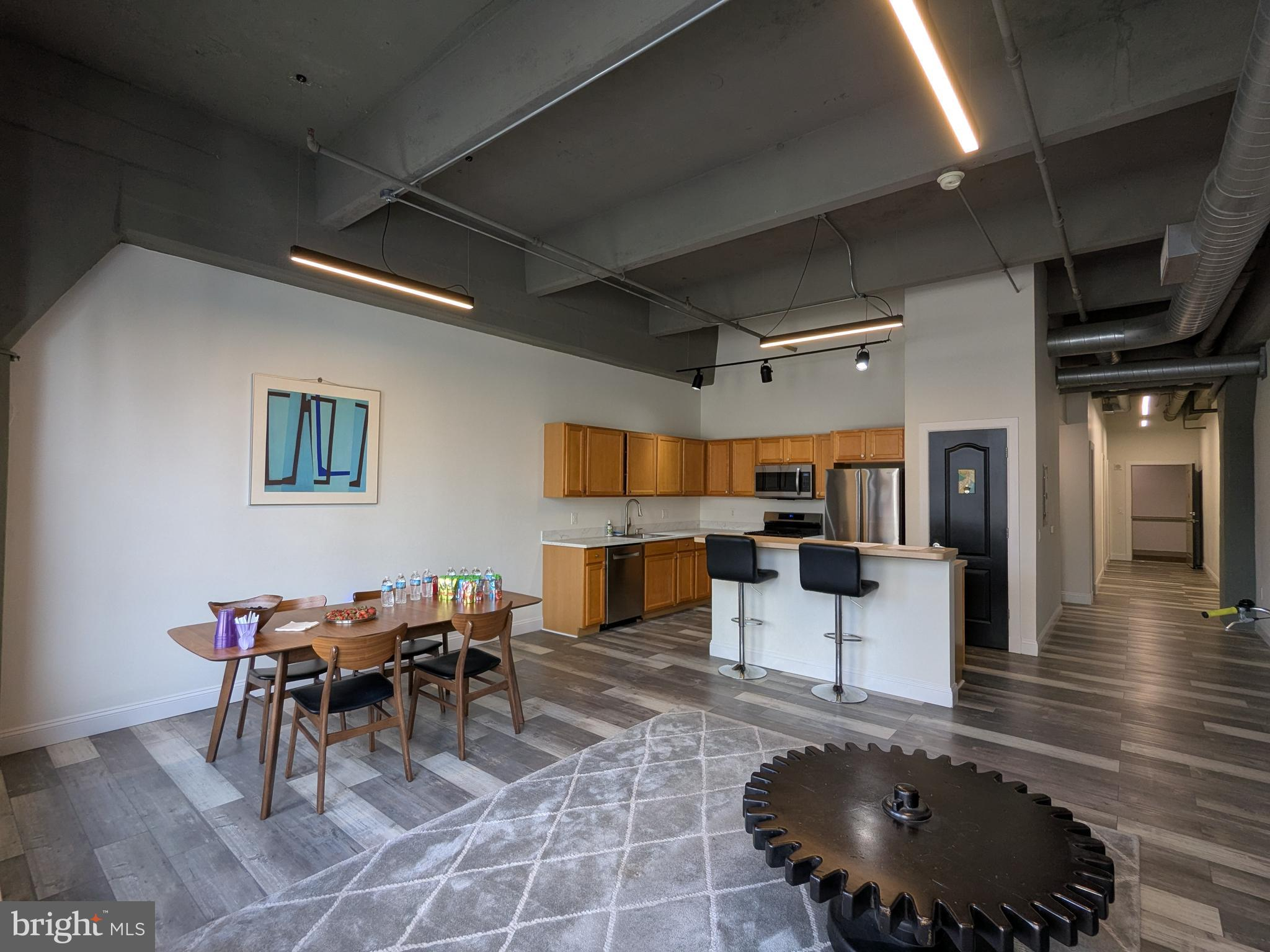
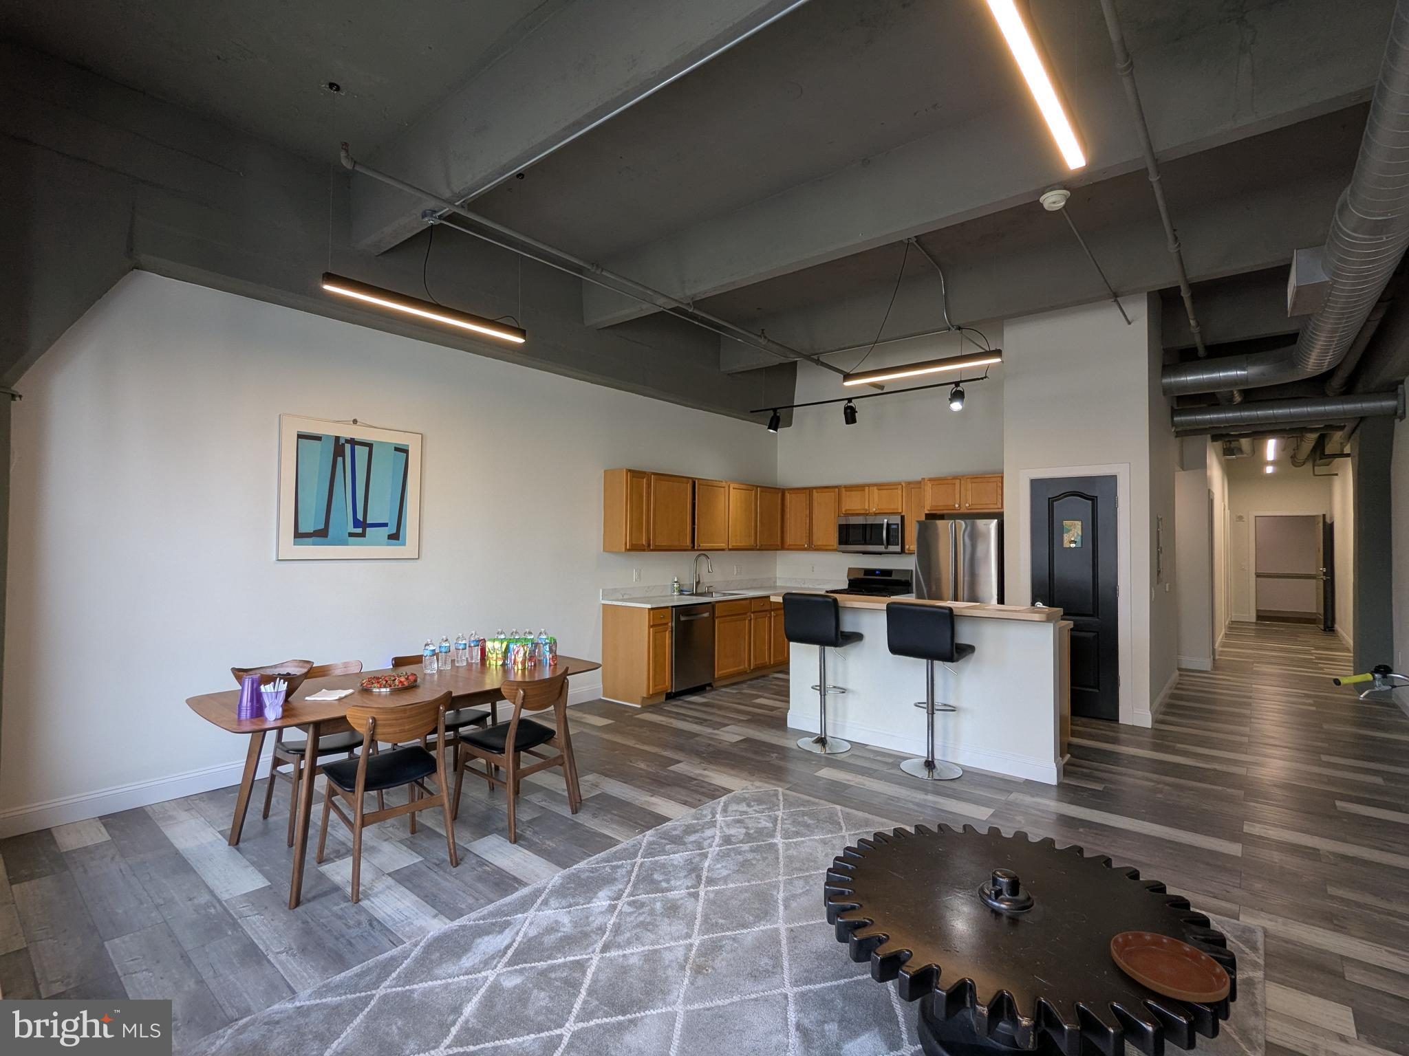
+ saucer (1167, 967)
